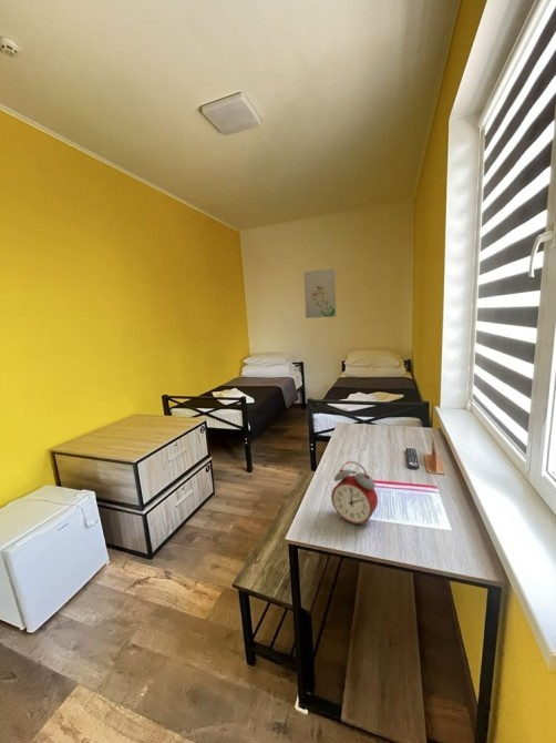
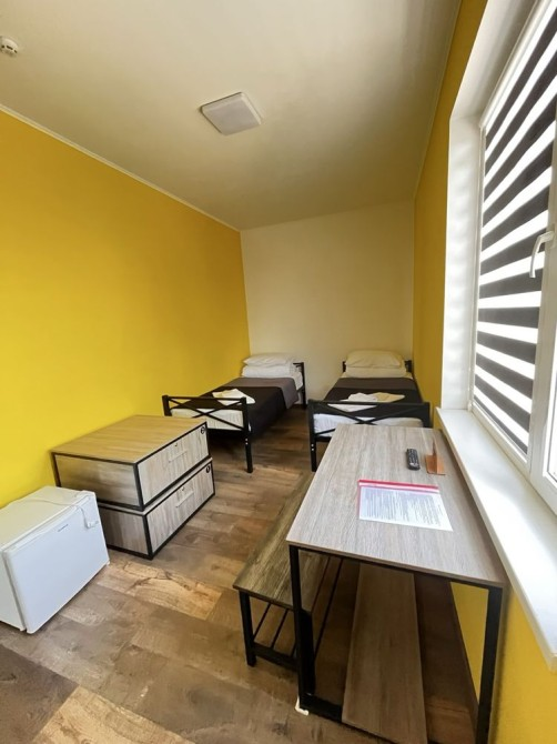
- wall art (319, 294)
- alarm clock (353, 490)
